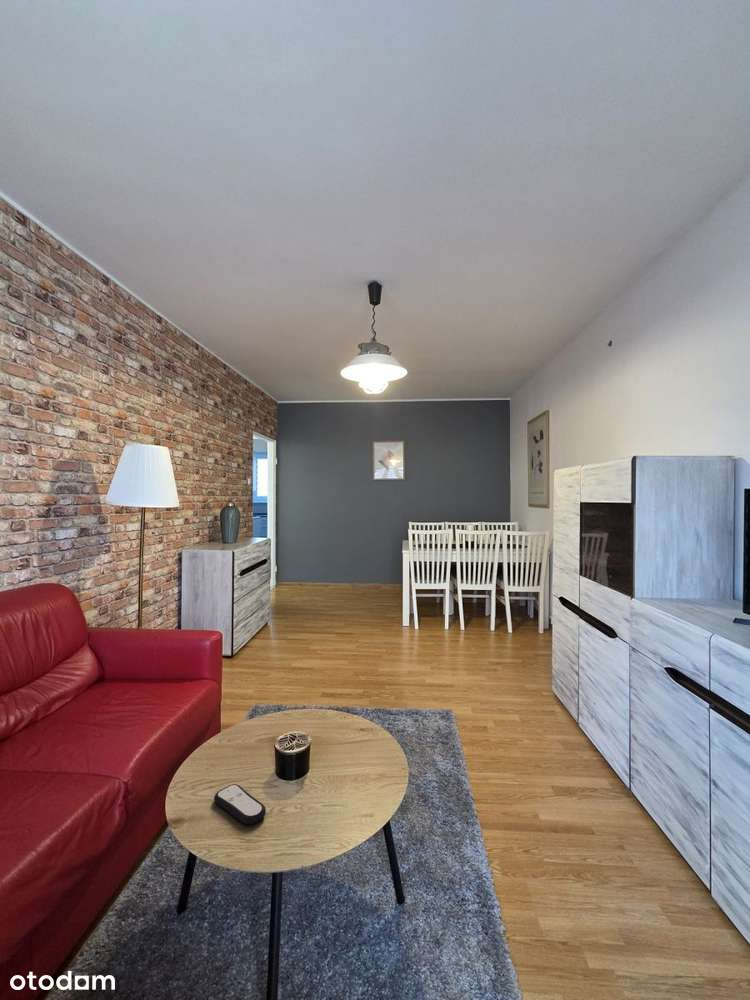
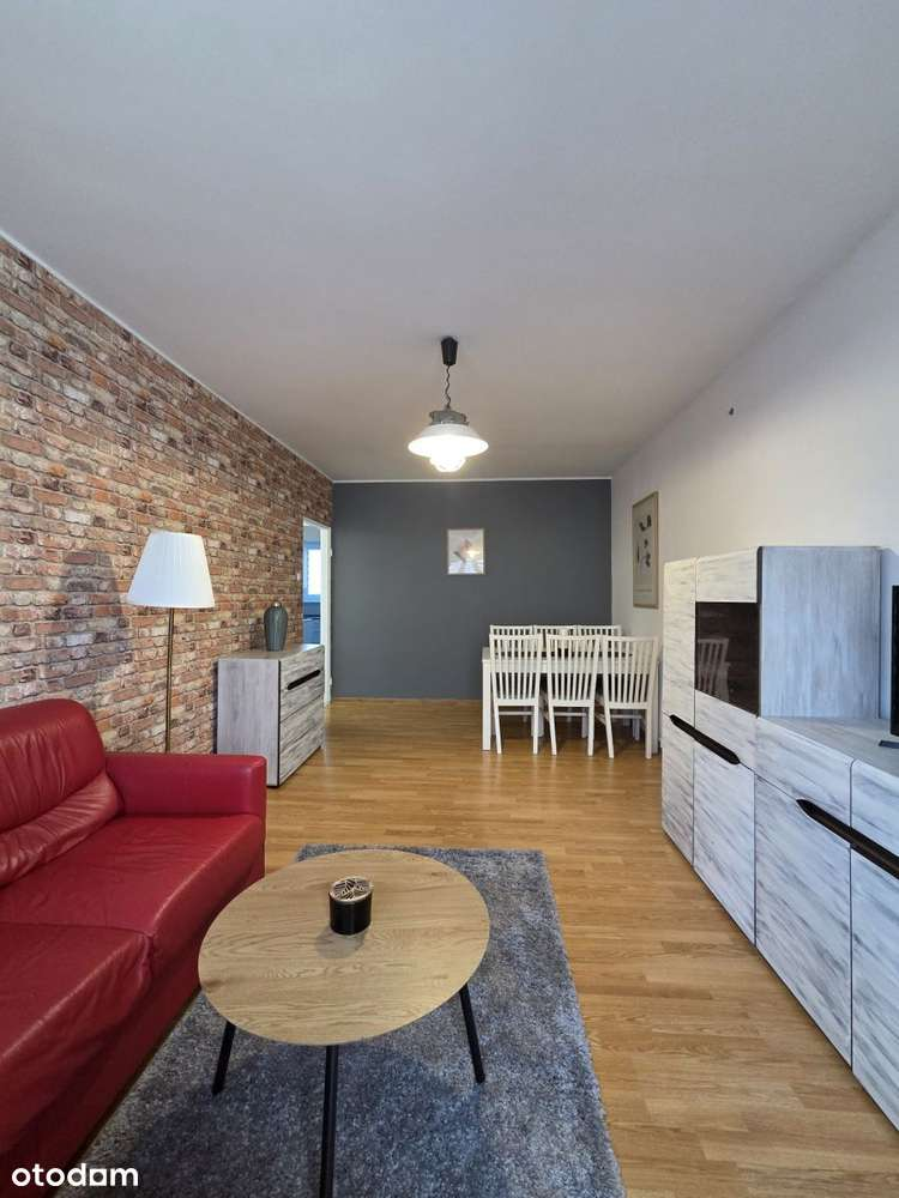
- remote control (240, 803)
